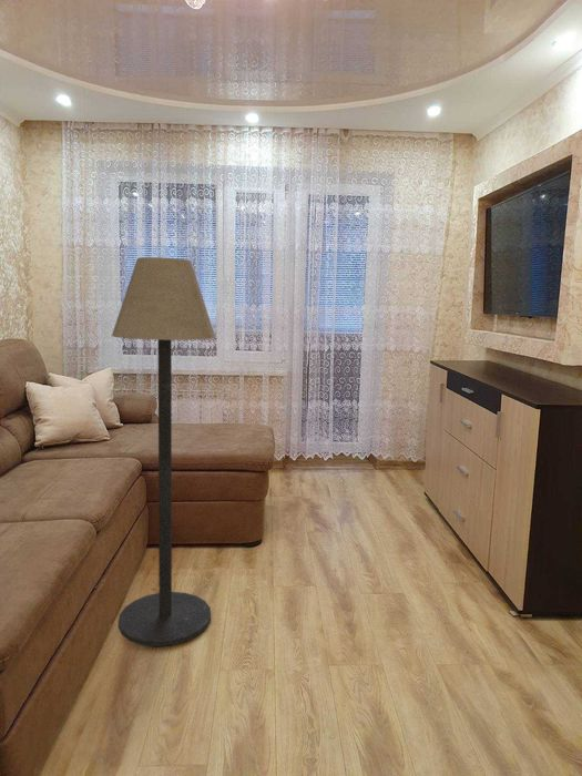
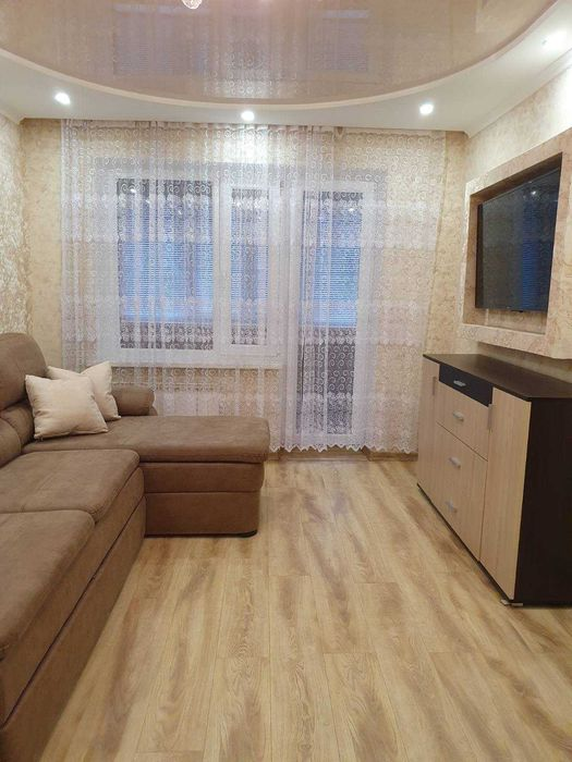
- floor lamp (164, 448)
